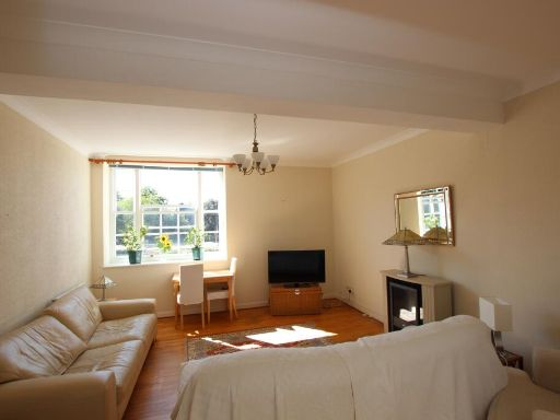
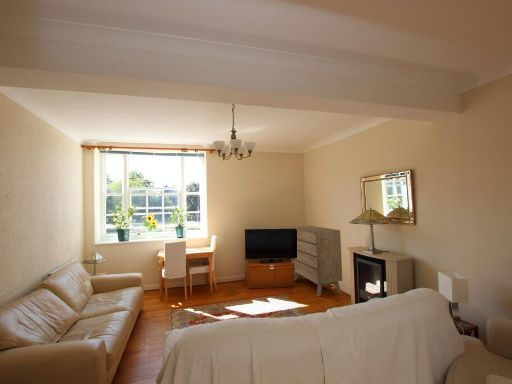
+ dresser (314, 256)
